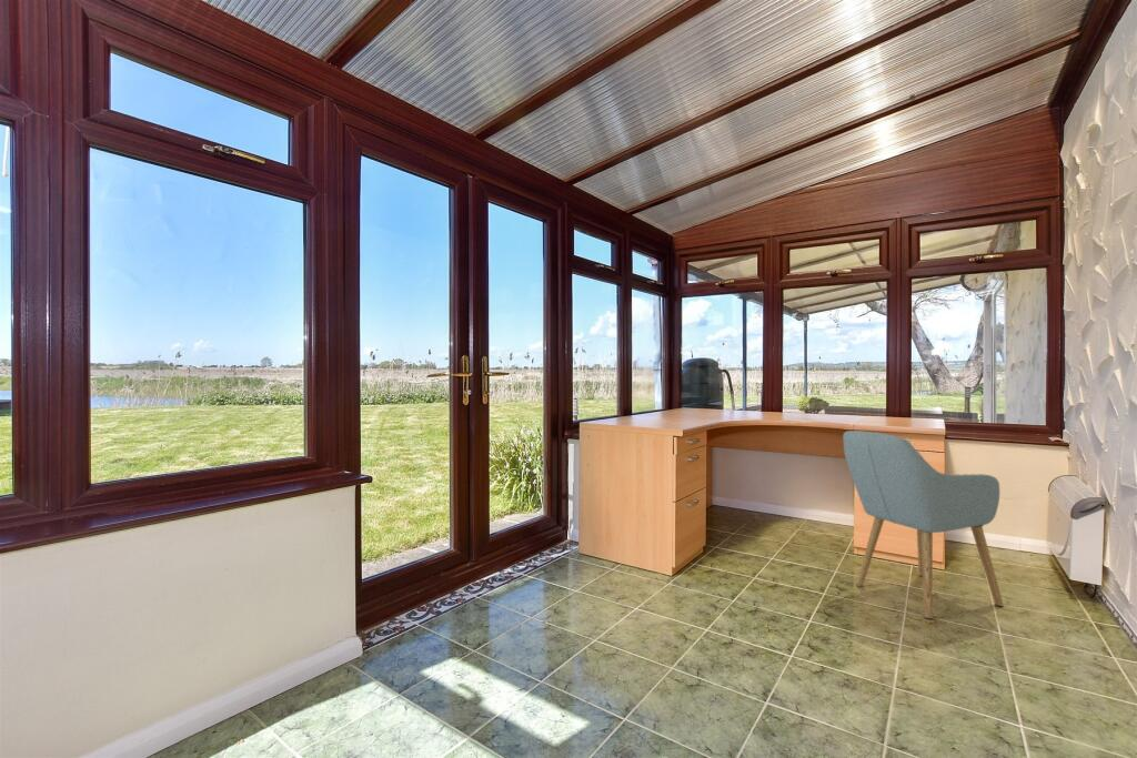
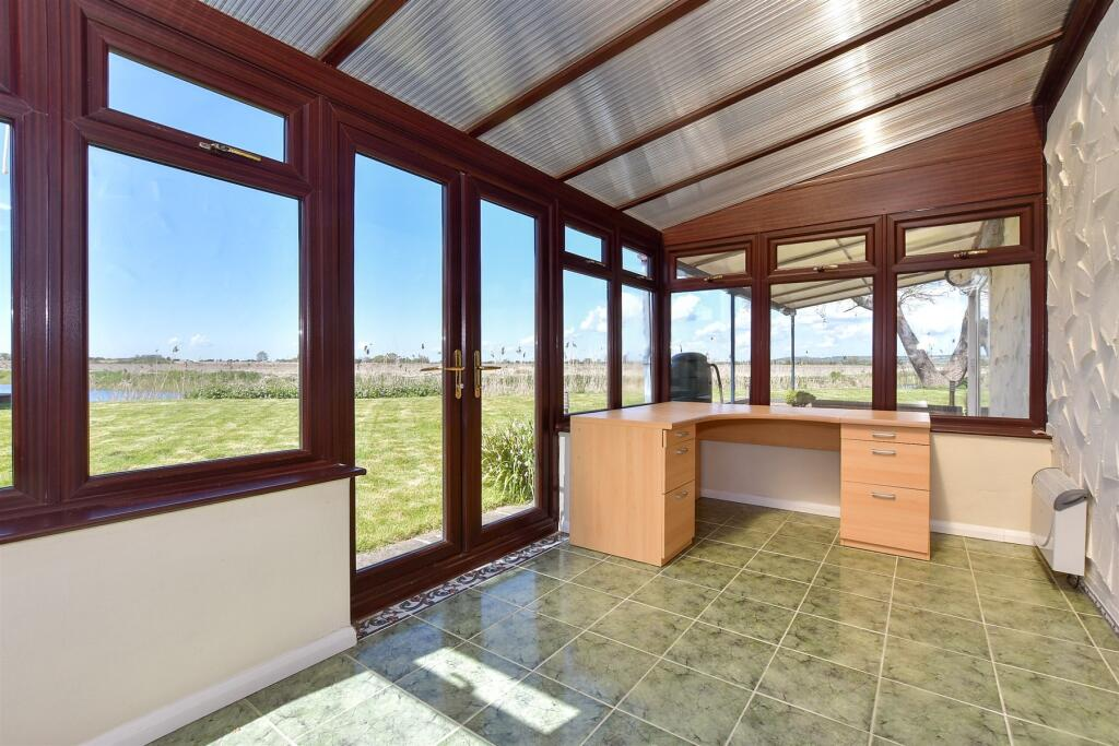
- chair (915, 513)
